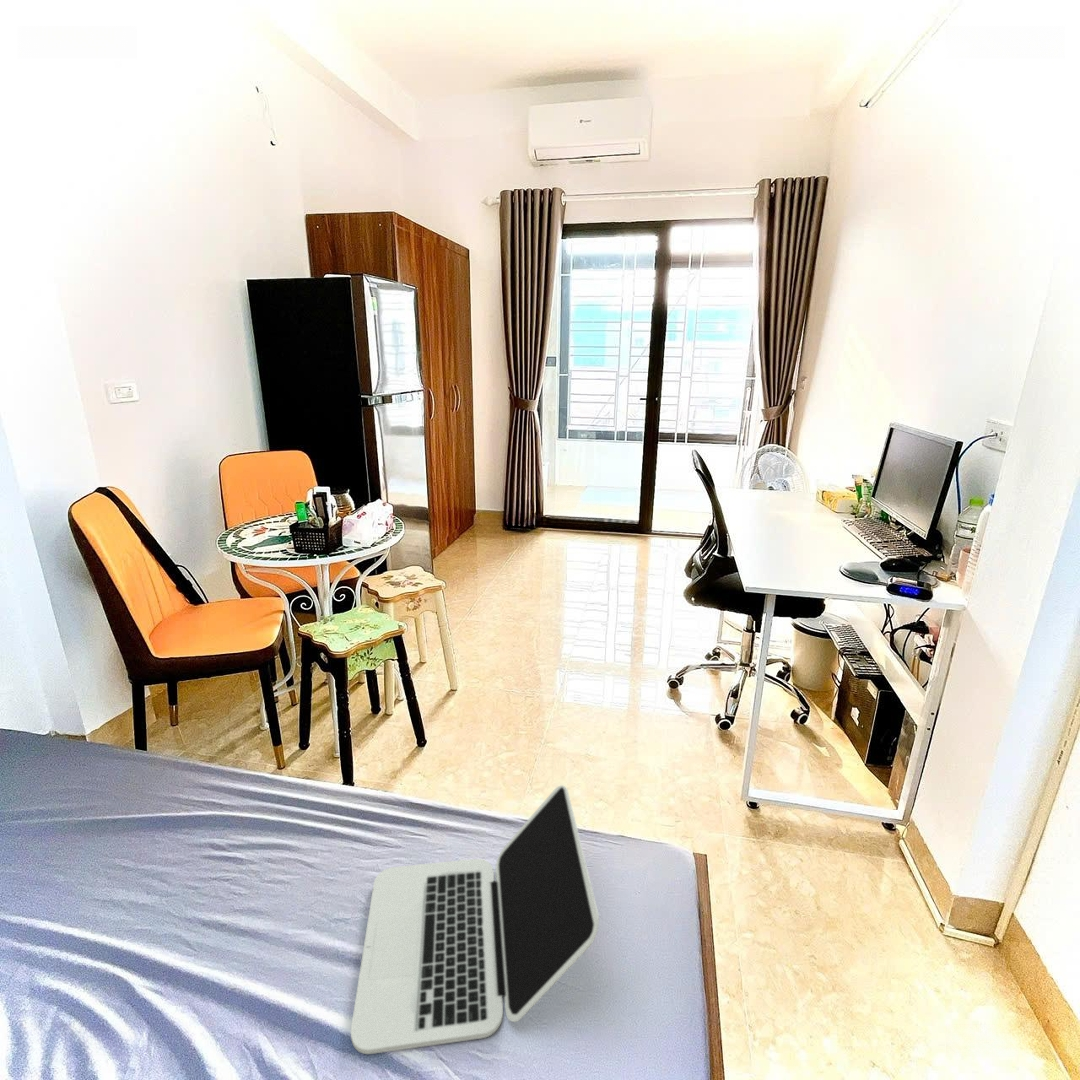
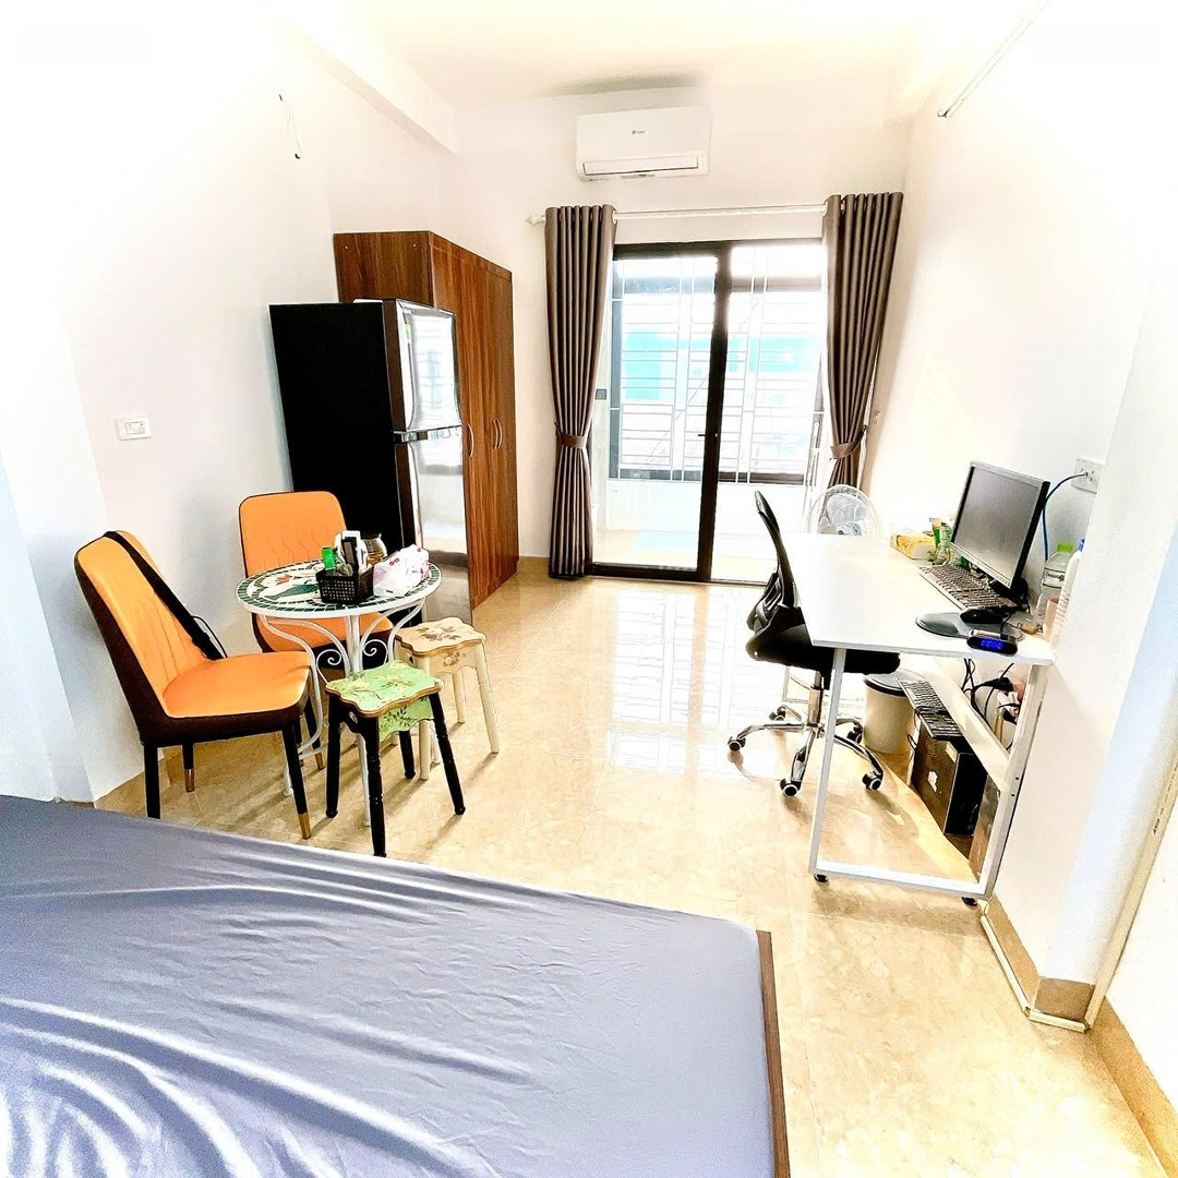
- laptop (472, 897)
